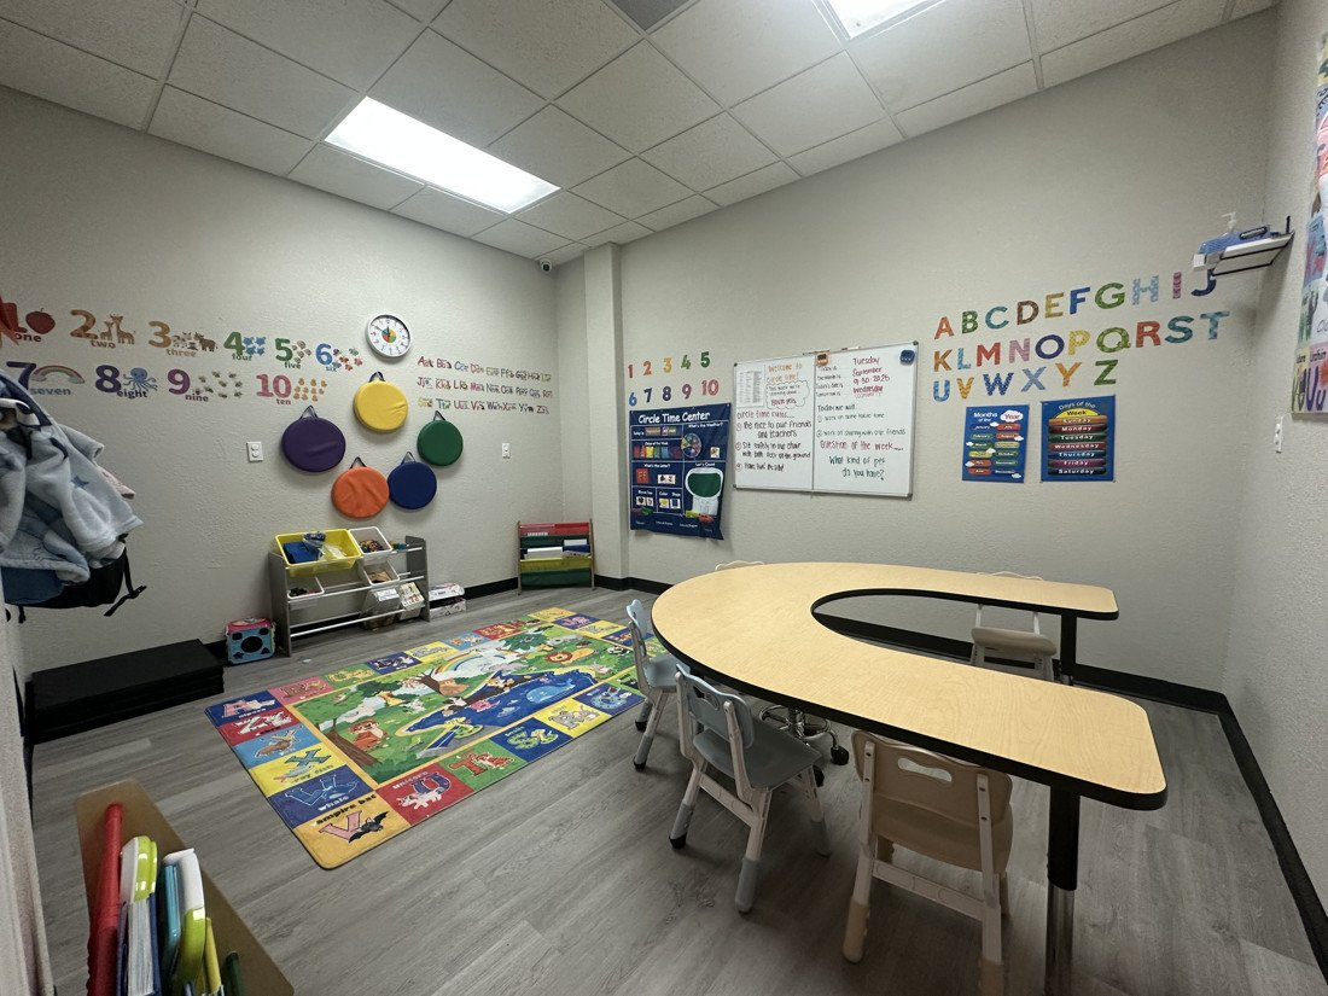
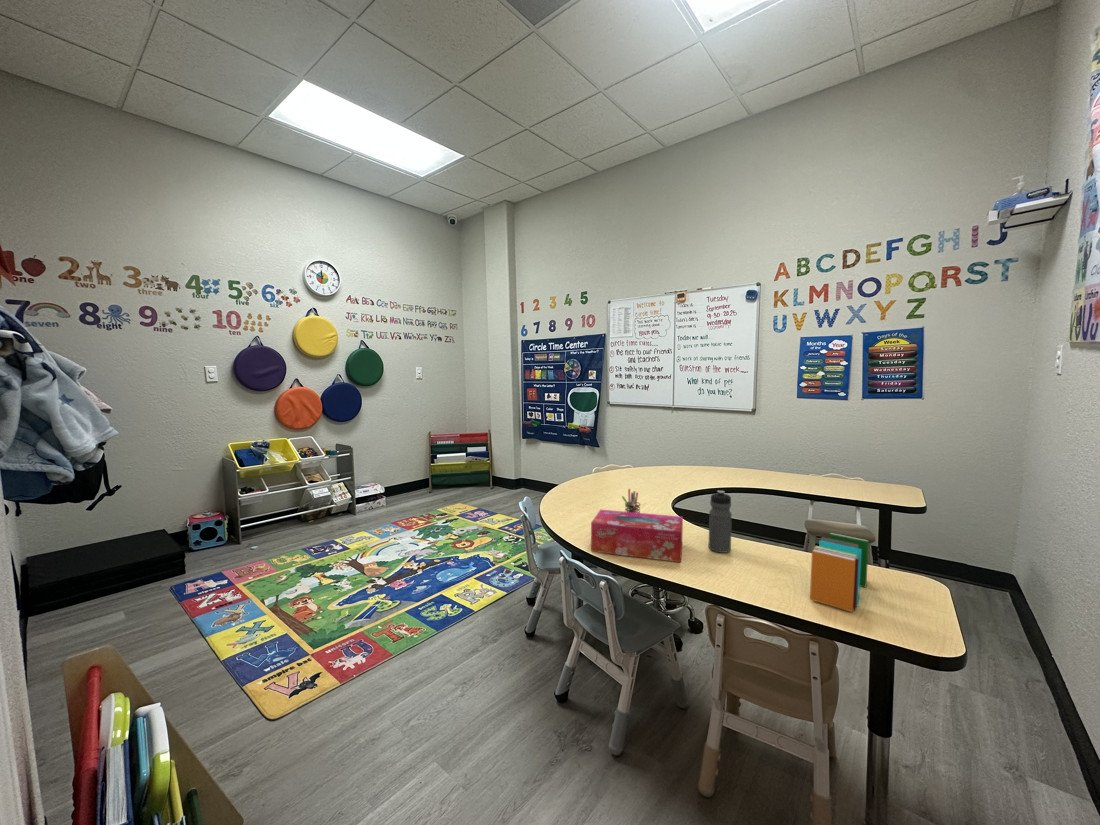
+ book (841, 564)
+ pen holder (630, 505)
+ water bottle (720, 520)
+ tissue box (637, 533)
